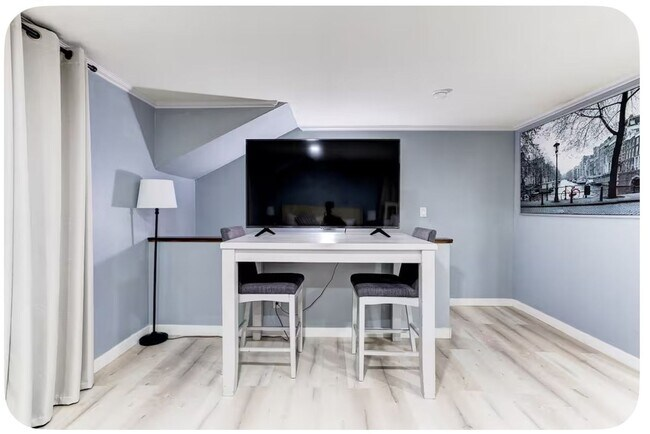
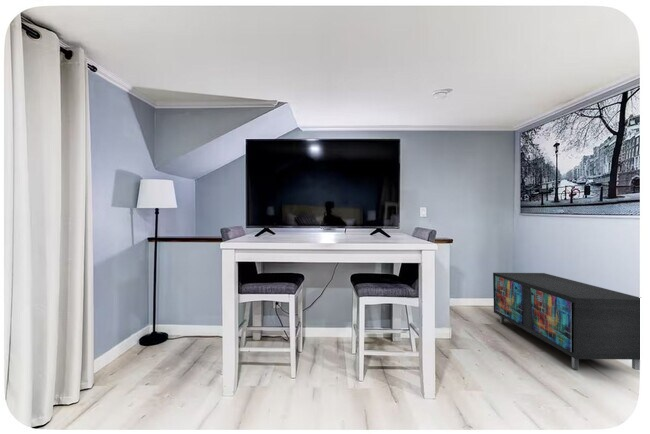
+ storage cabinet (555, 312)
